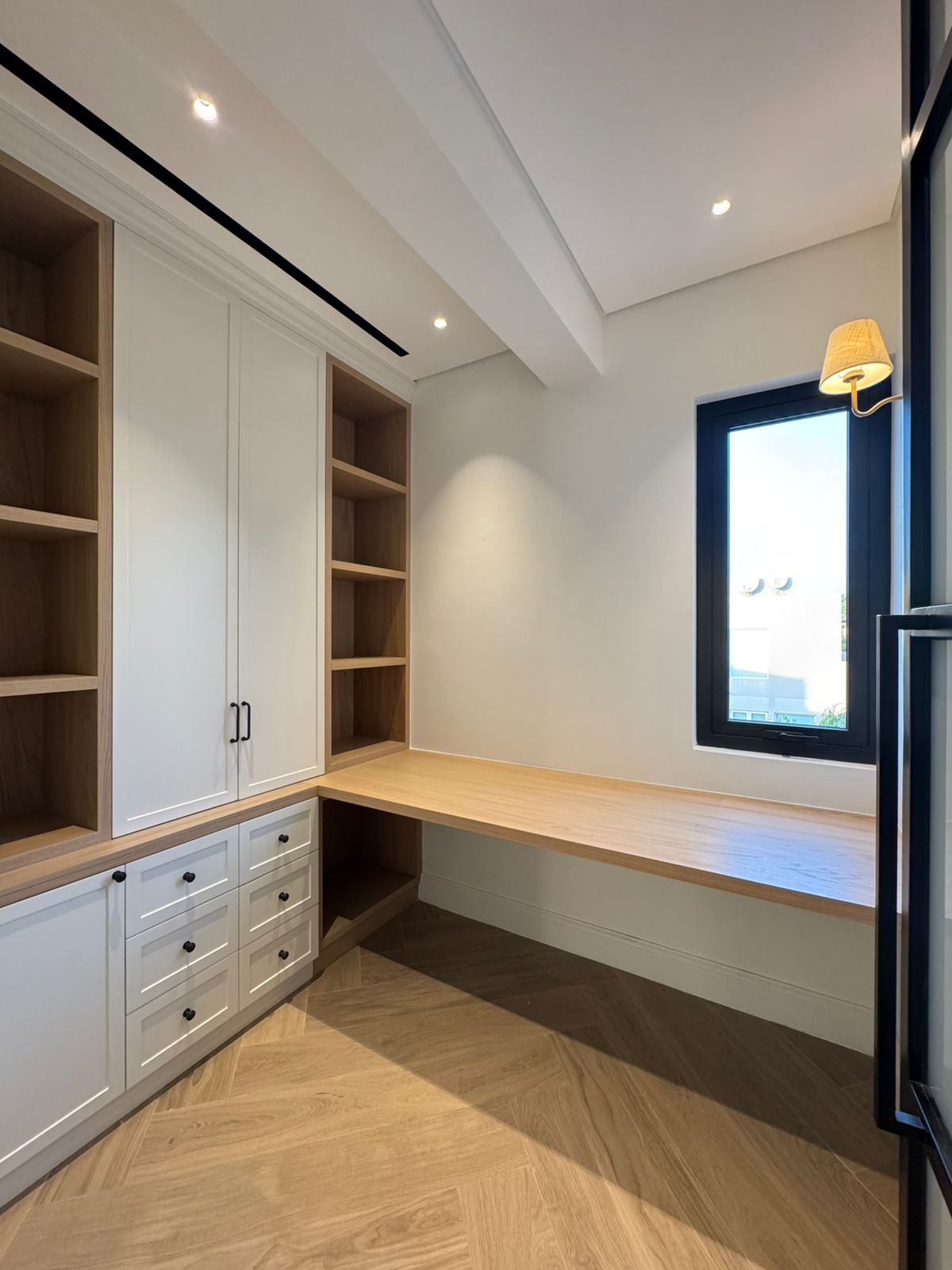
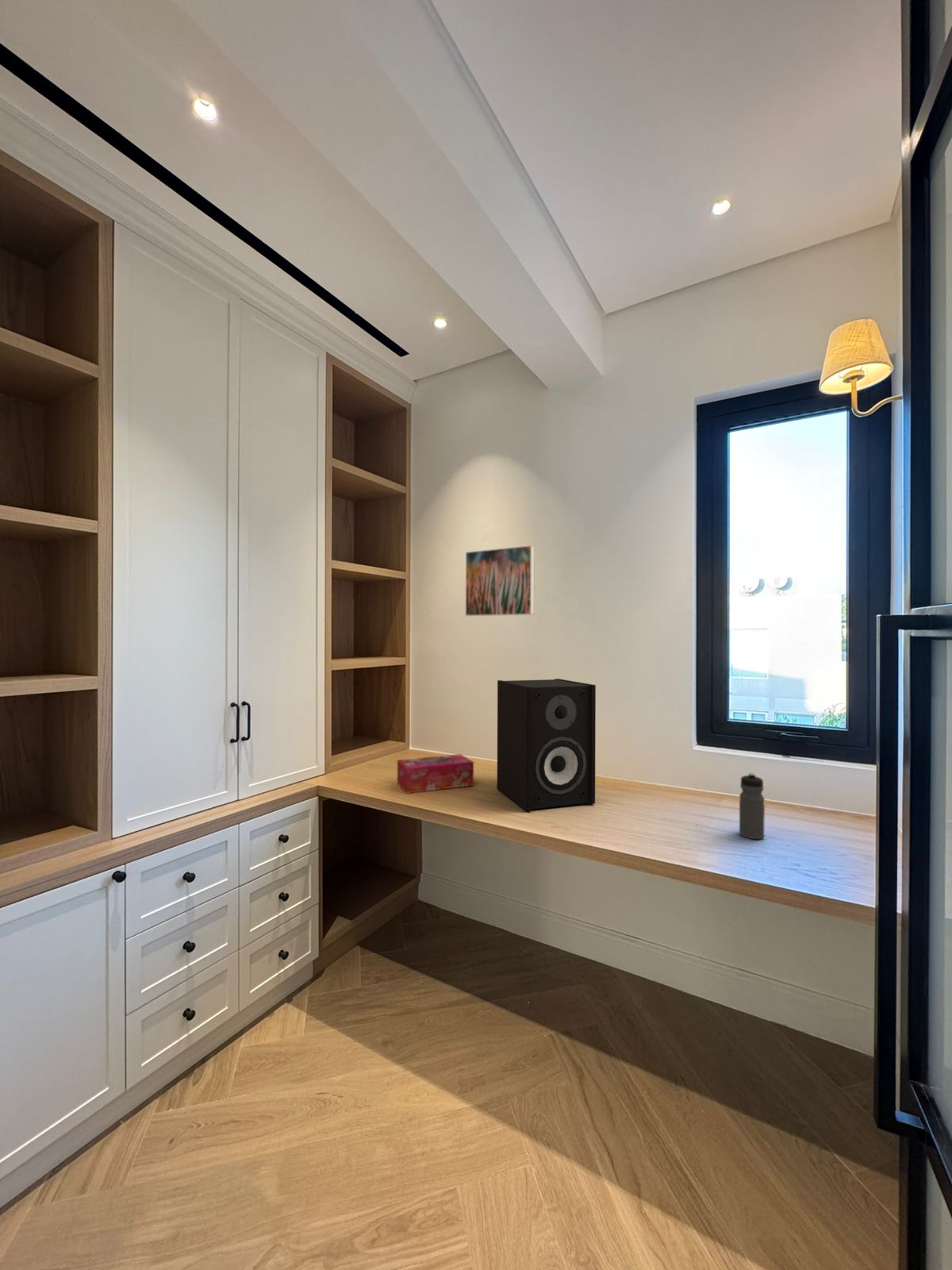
+ tissue box (435, 772)
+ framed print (498, 582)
+ speaker (543, 739)
+ water bottle (751, 804)
